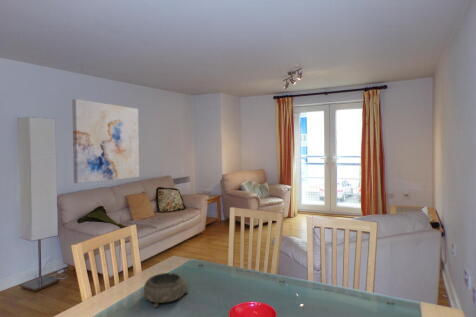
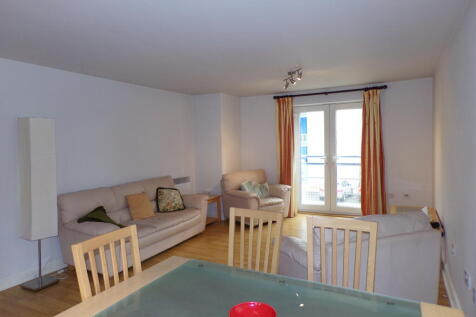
- decorative bowl (164, 288)
- wall art (109, 142)
